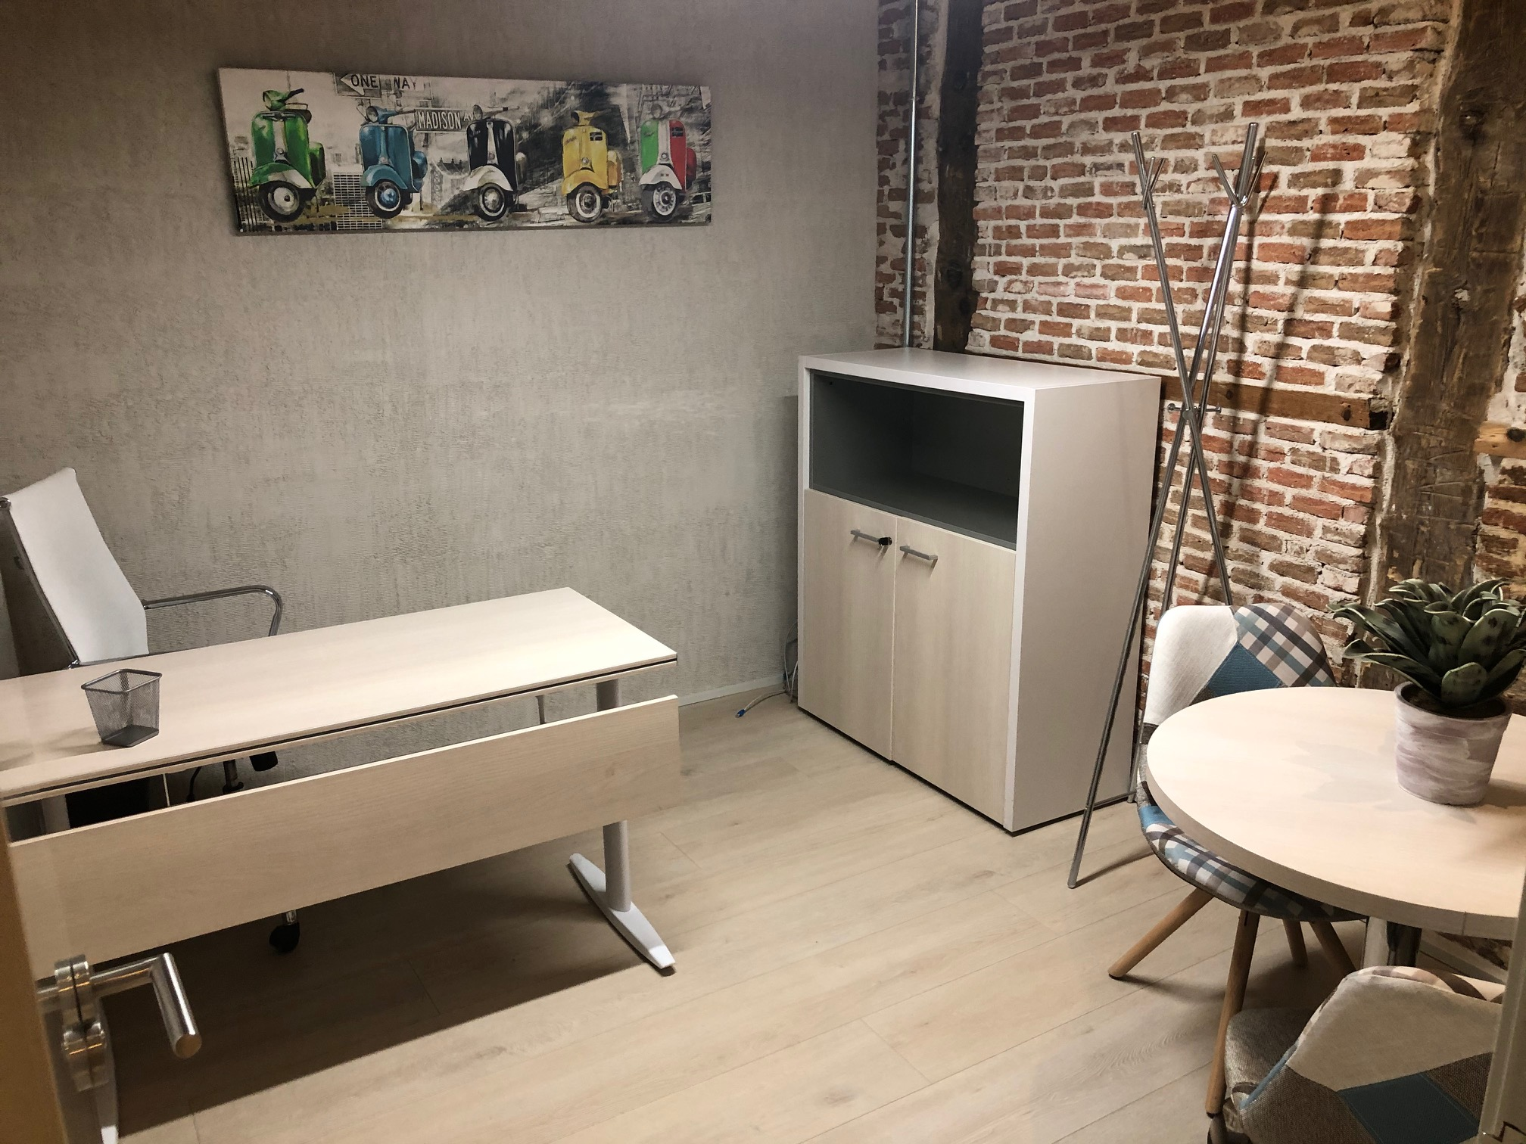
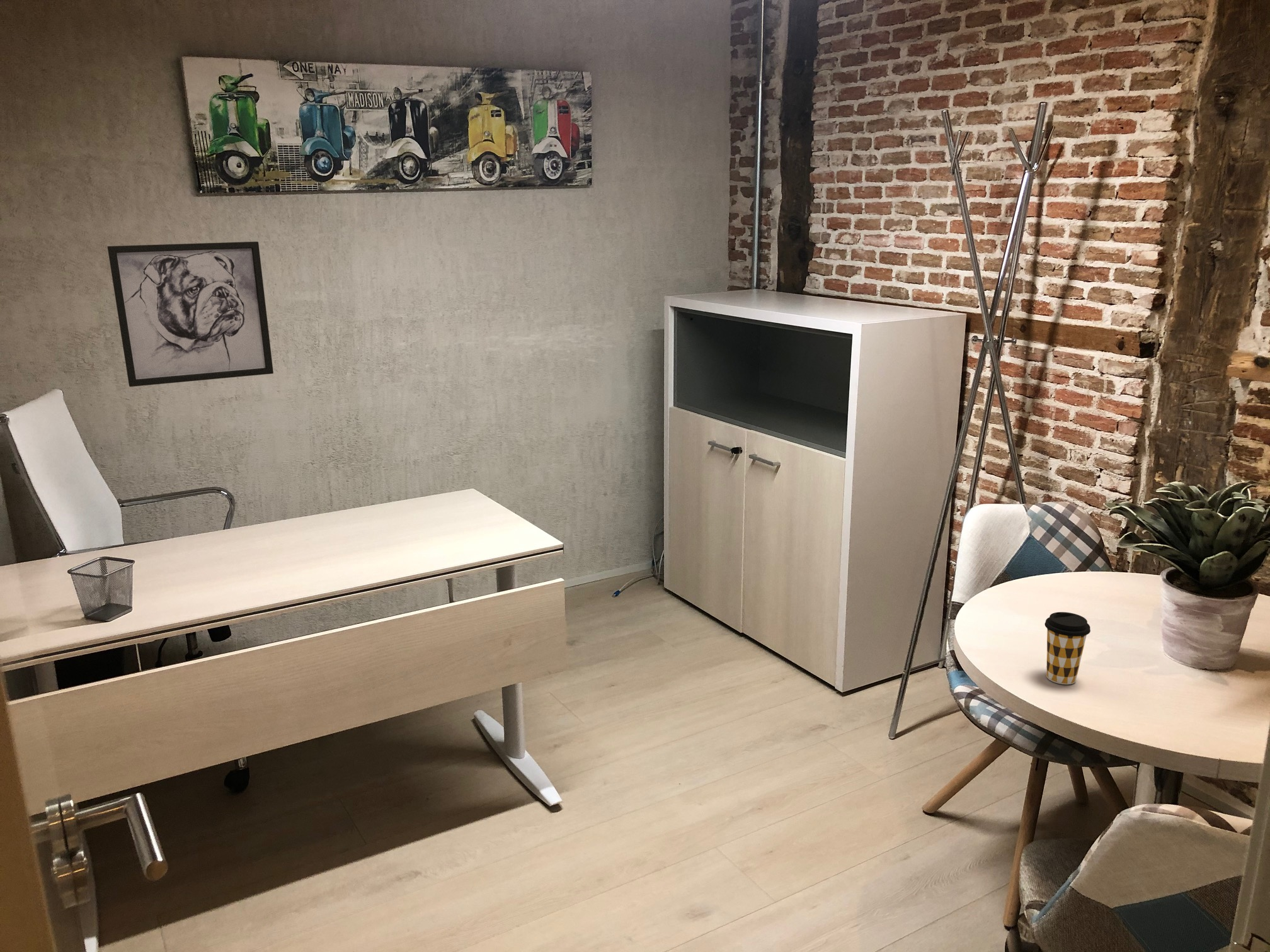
+ coffee cup (1065, 649)
+ wall art (194, 313)
